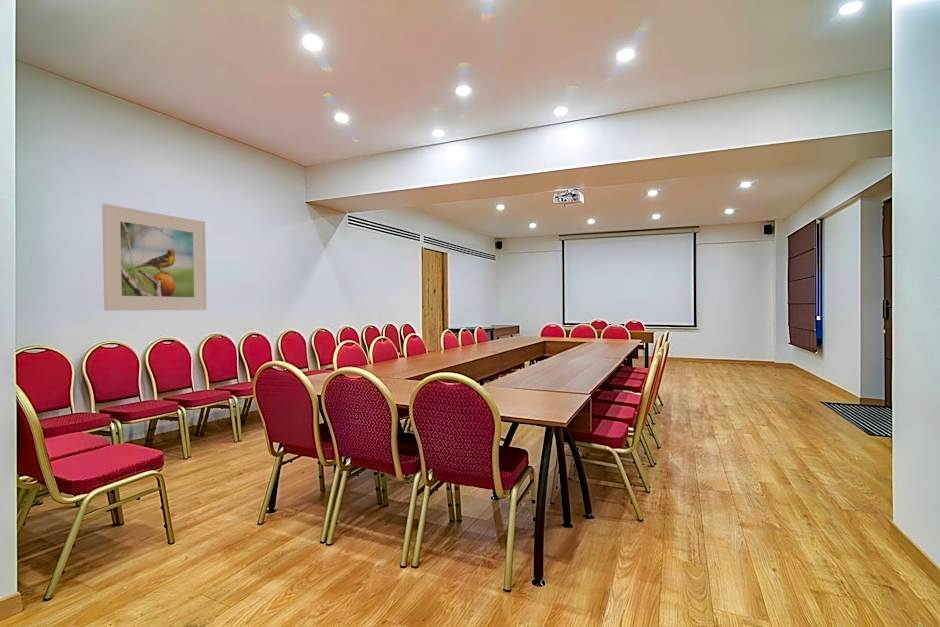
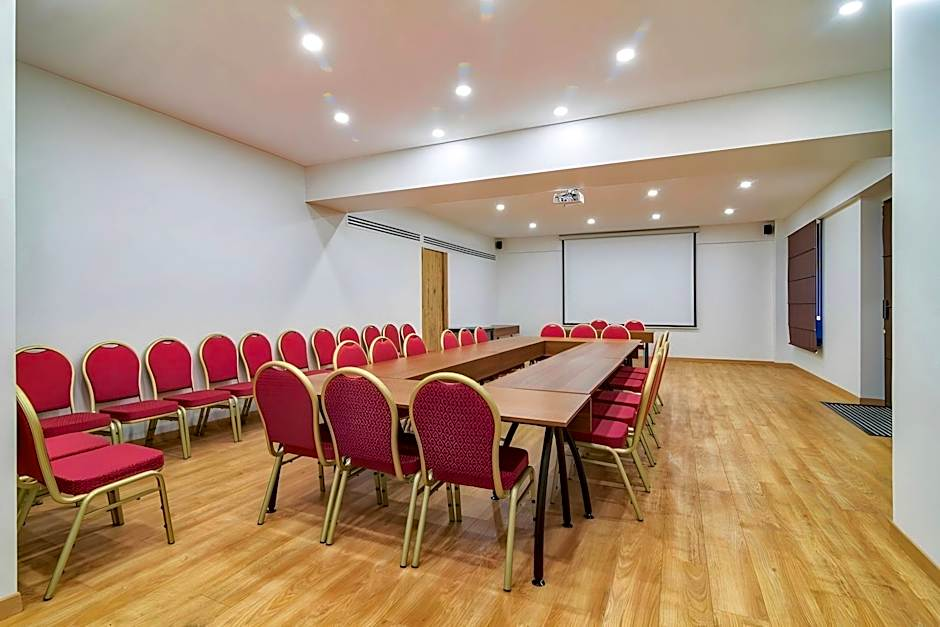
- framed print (159, 262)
